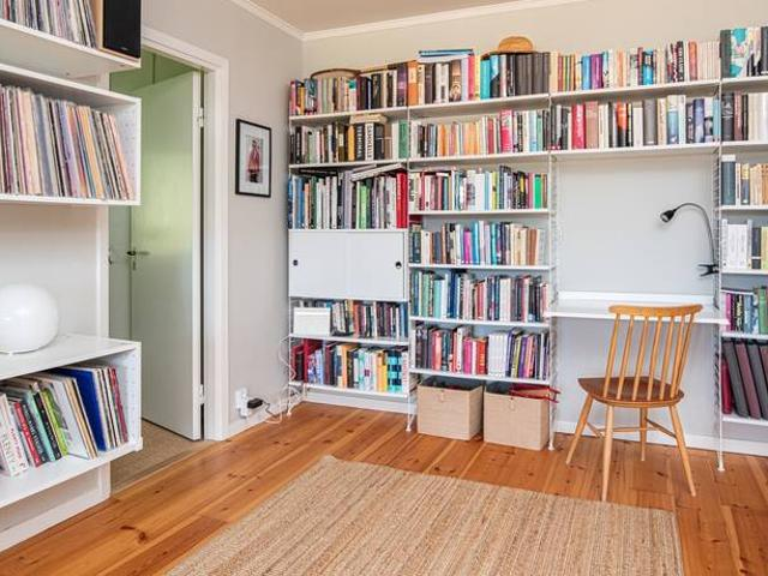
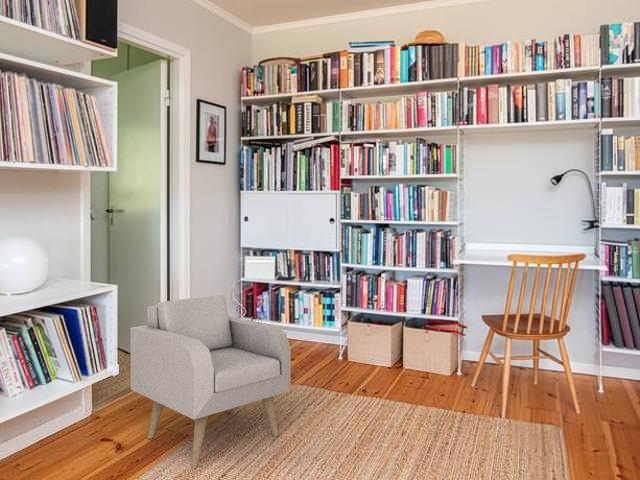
+ armchair (210, 368)
